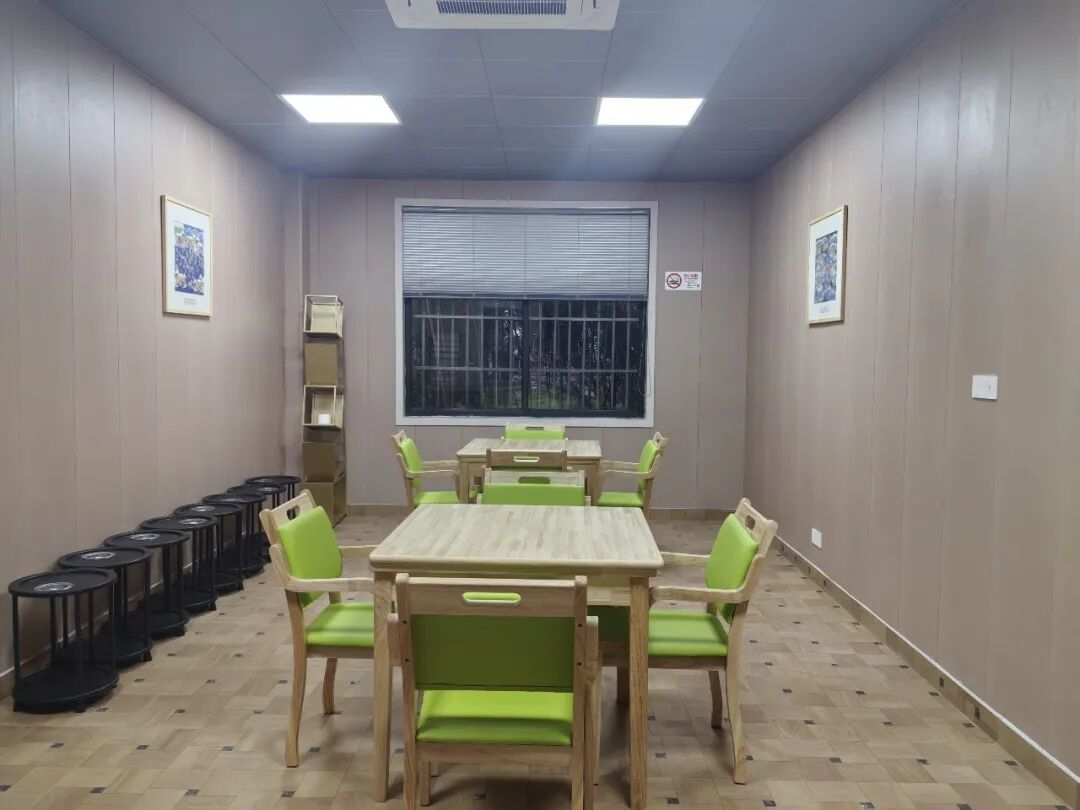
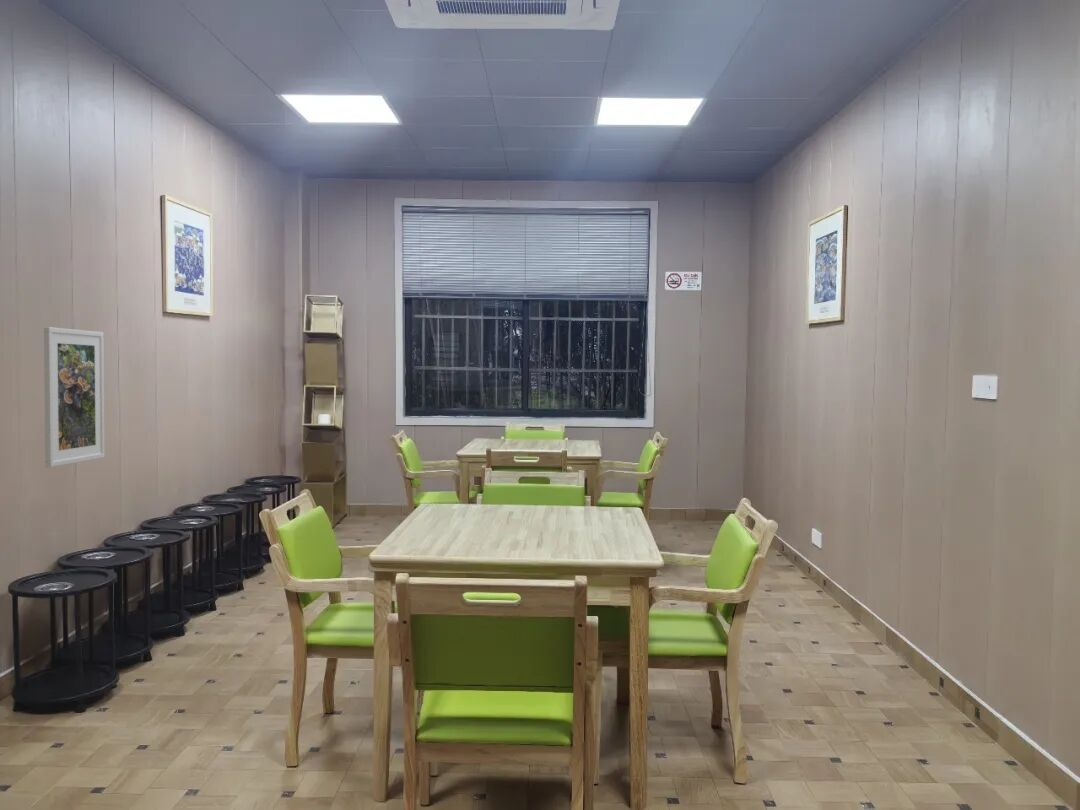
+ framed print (76, 396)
